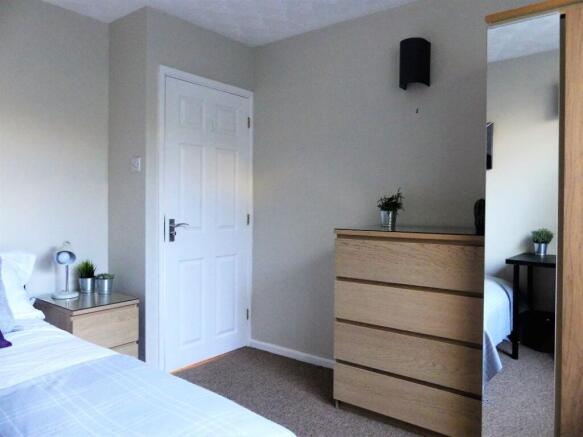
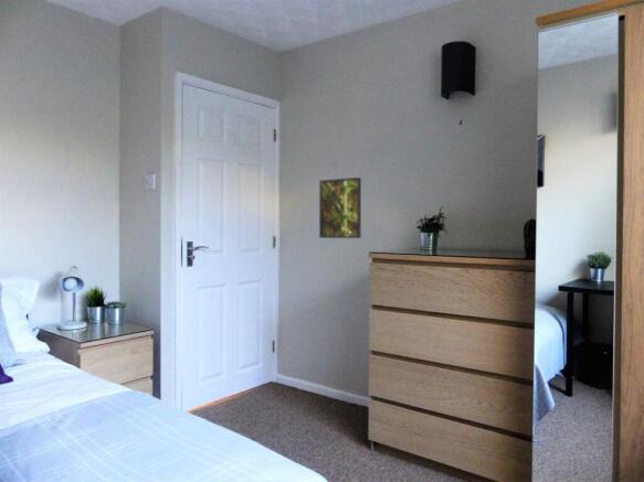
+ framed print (339, 208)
